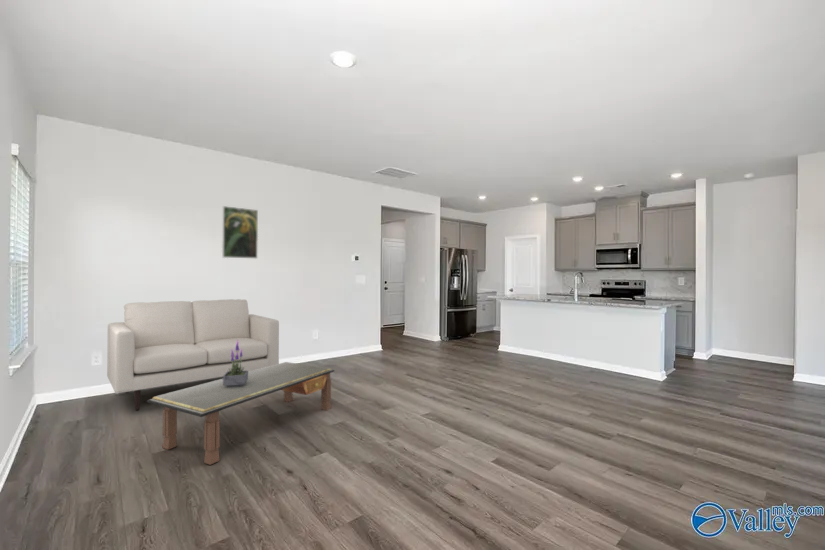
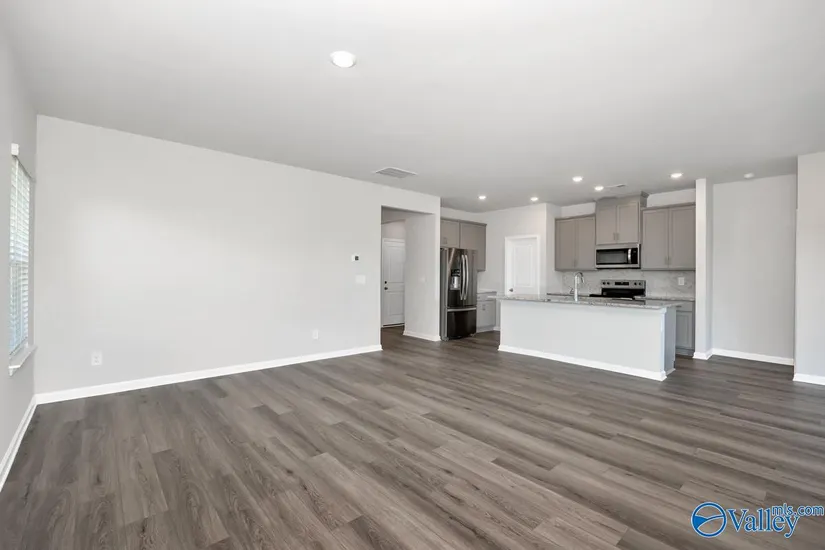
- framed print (240, 233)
- coffee table (254, 398)
- sofa (197, 345)
- potted plant (236, 363)
